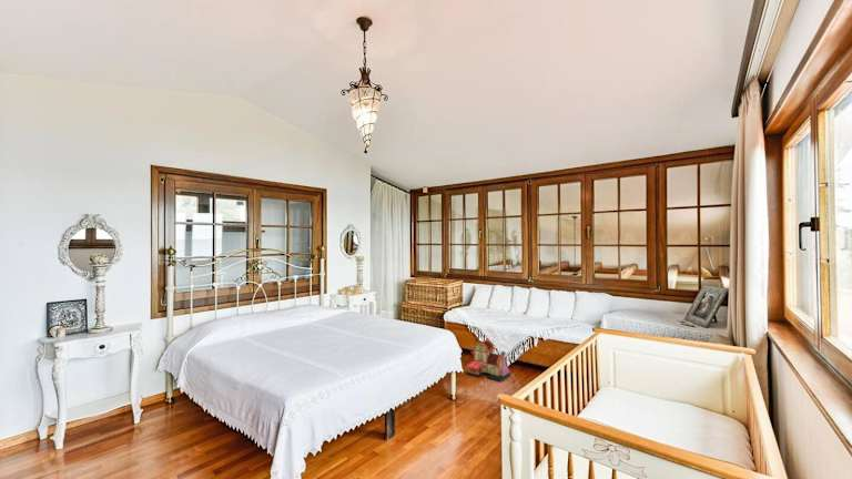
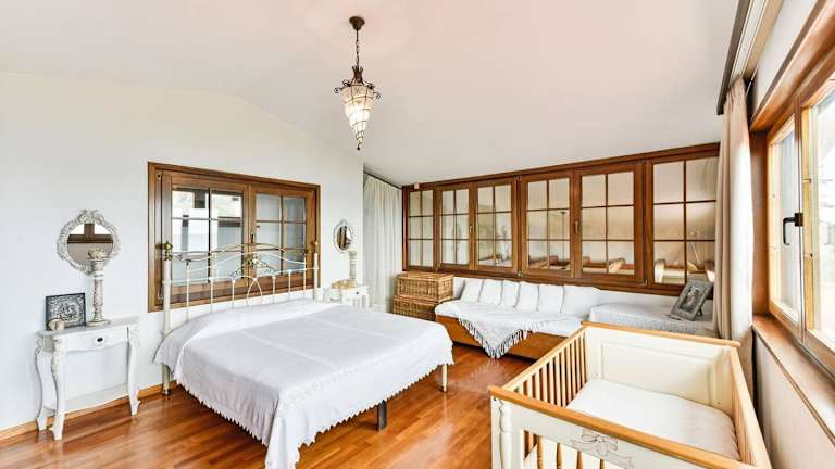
- toy house (488, 359)
